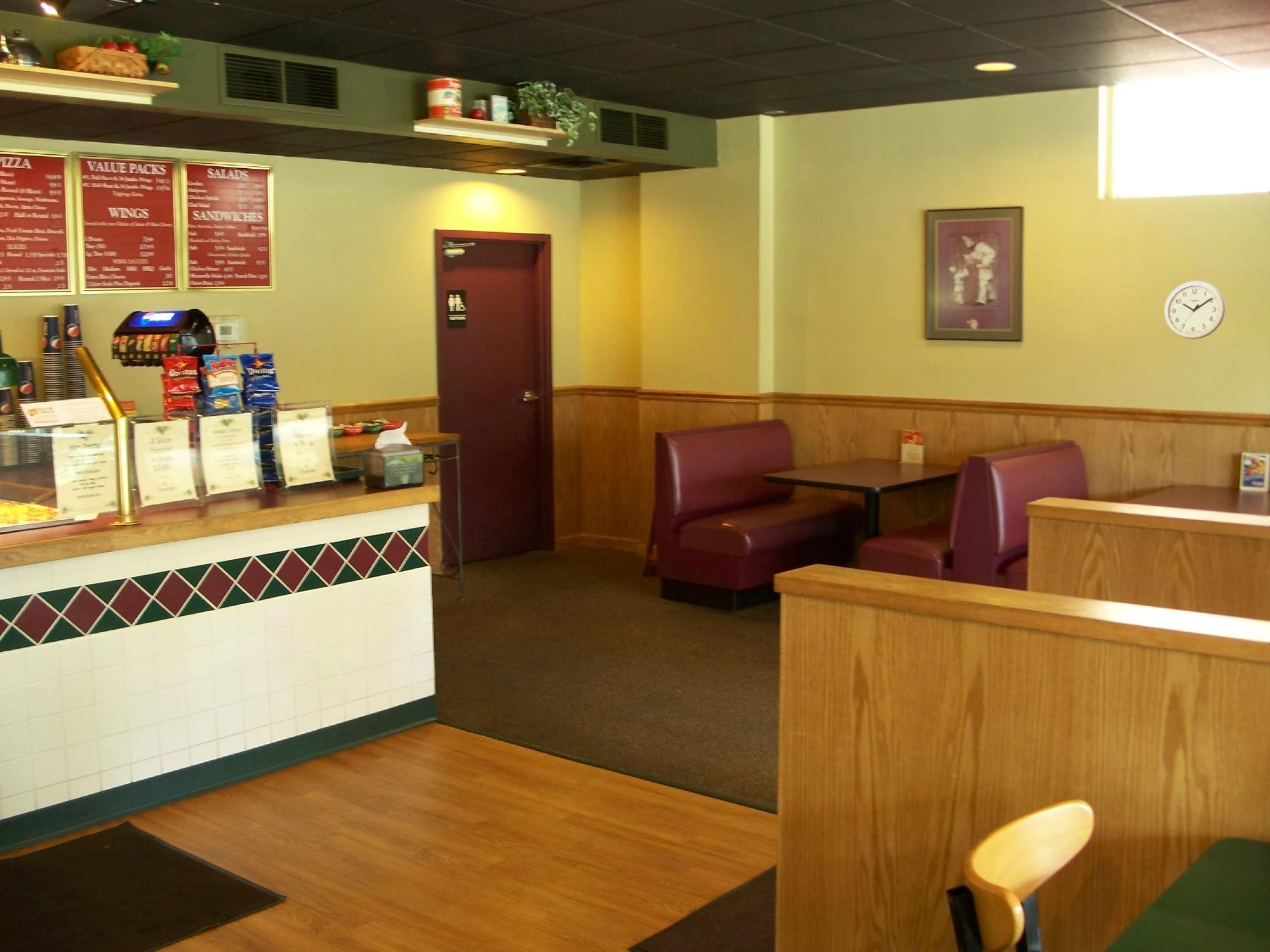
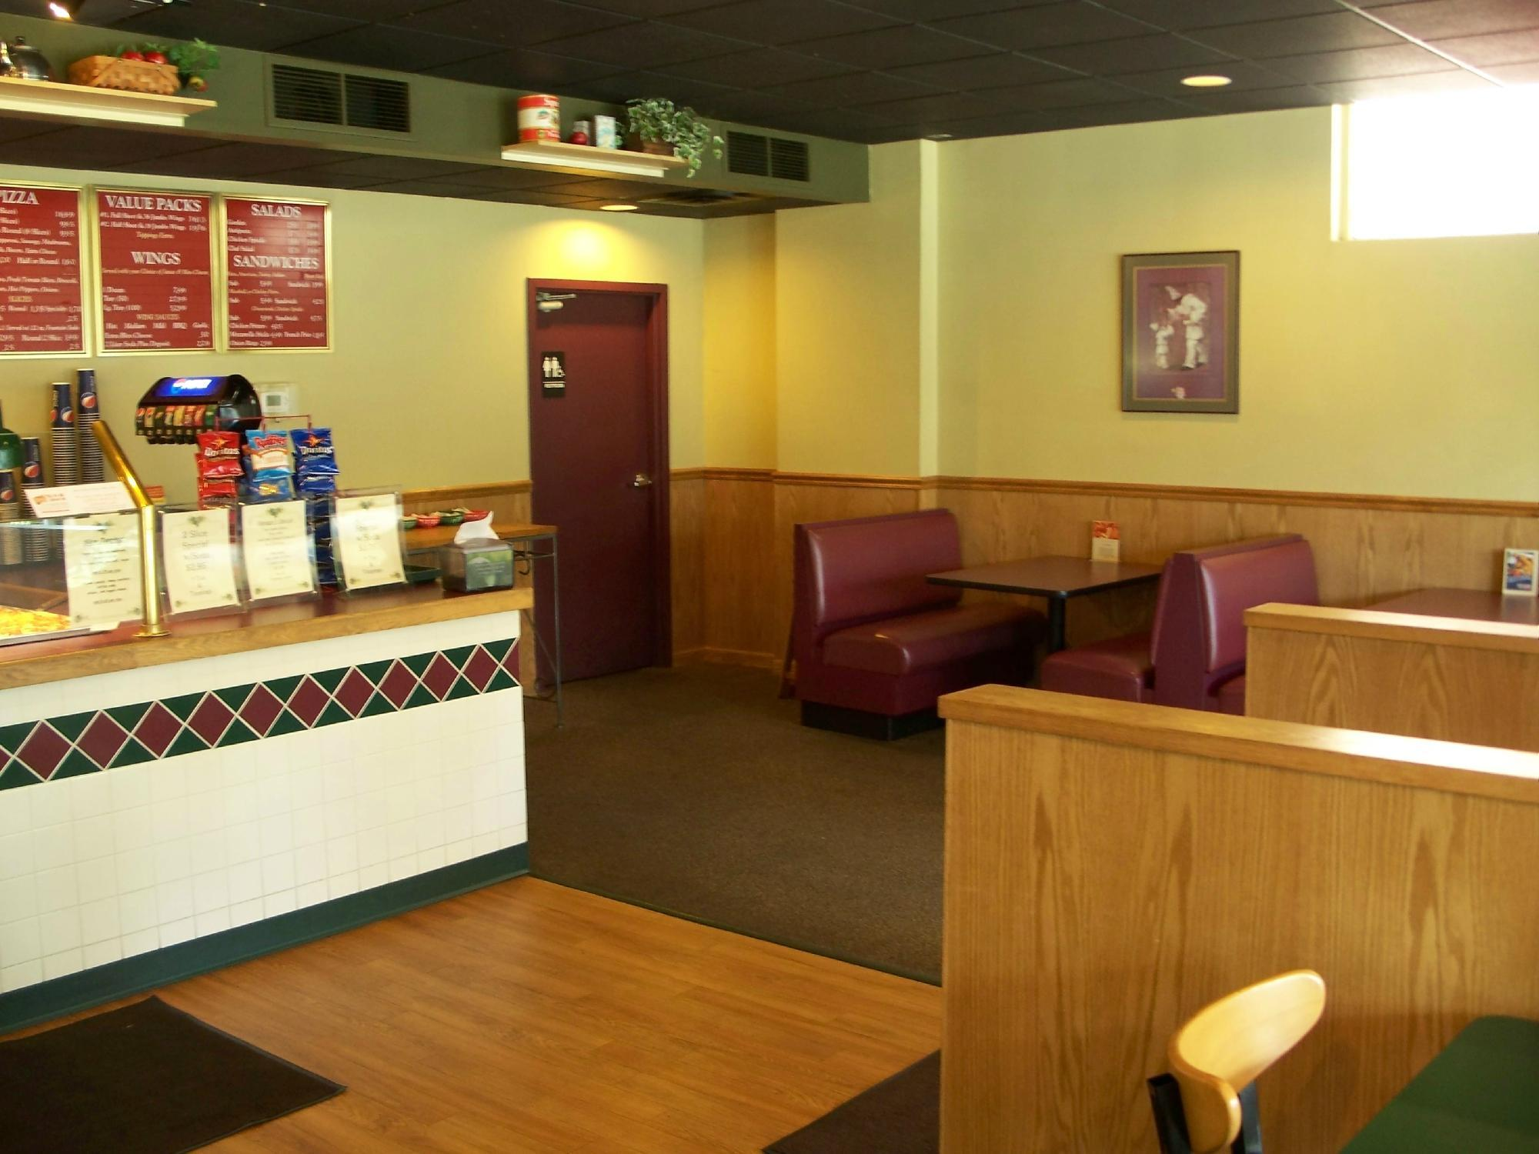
- wall clock (1193, 310)
